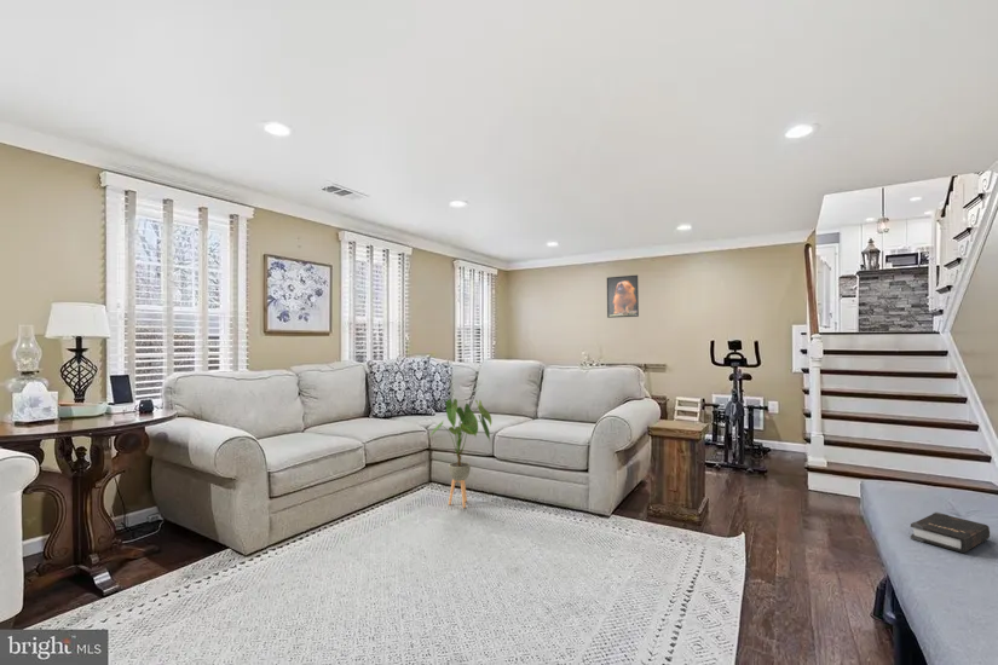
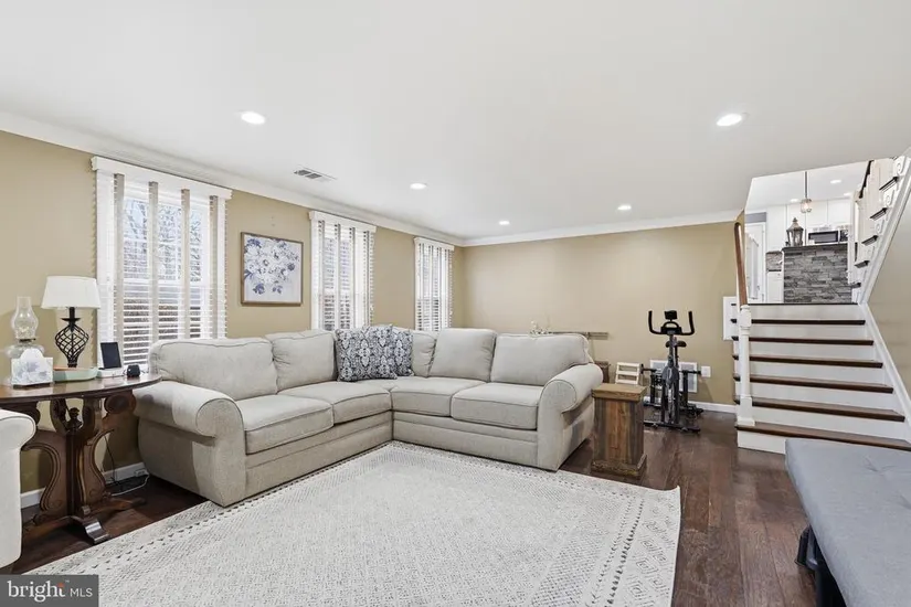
- hardback book (950, 531)
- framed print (622, 296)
- house plant (463, 453)
